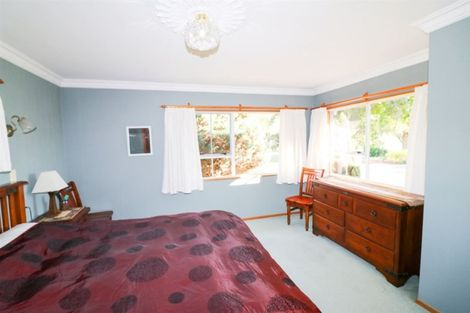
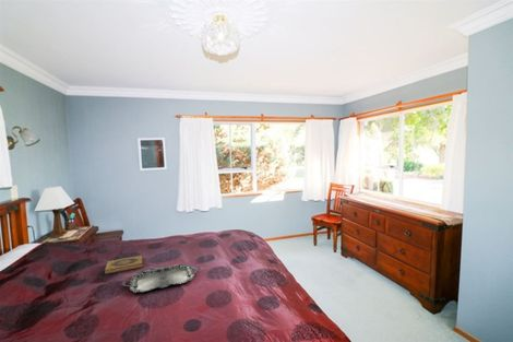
+ serving tray (163, 276)
+ hardback book (124, 263)
